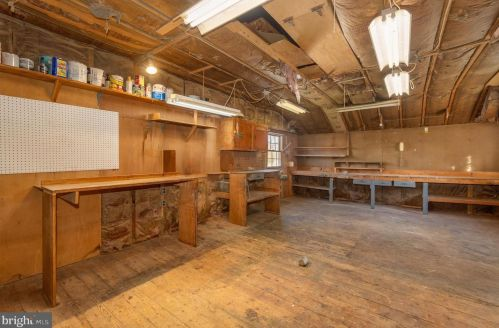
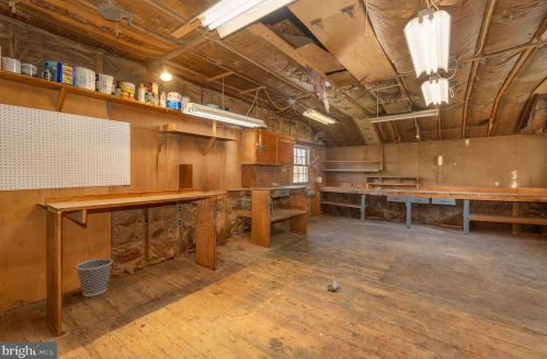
+ wastebasket (94, 277)
